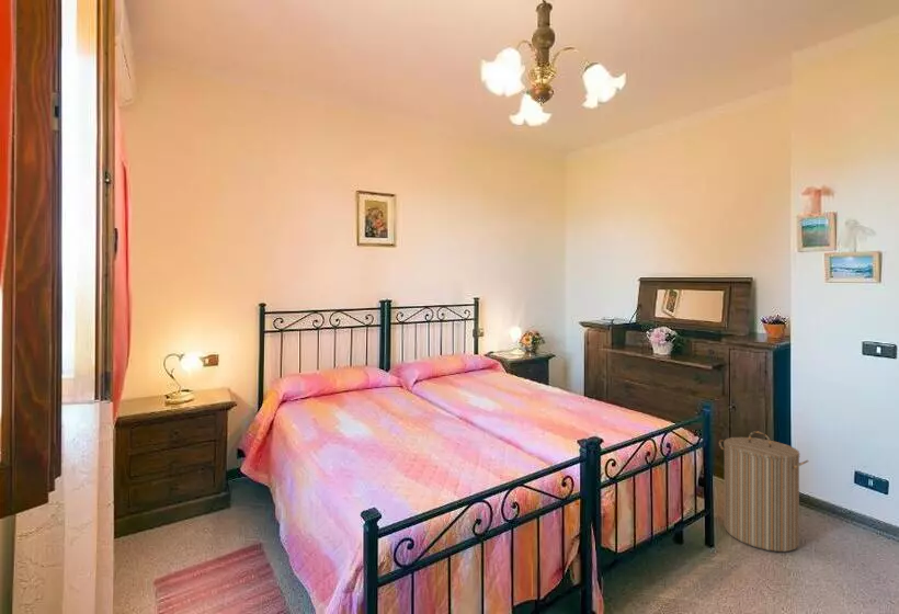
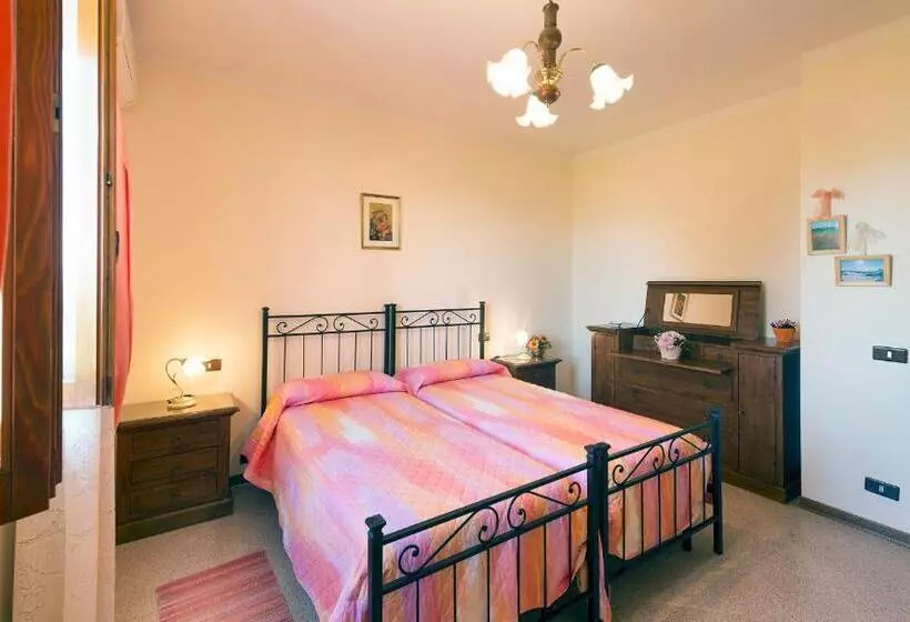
- laundry hamper (760, 484)
